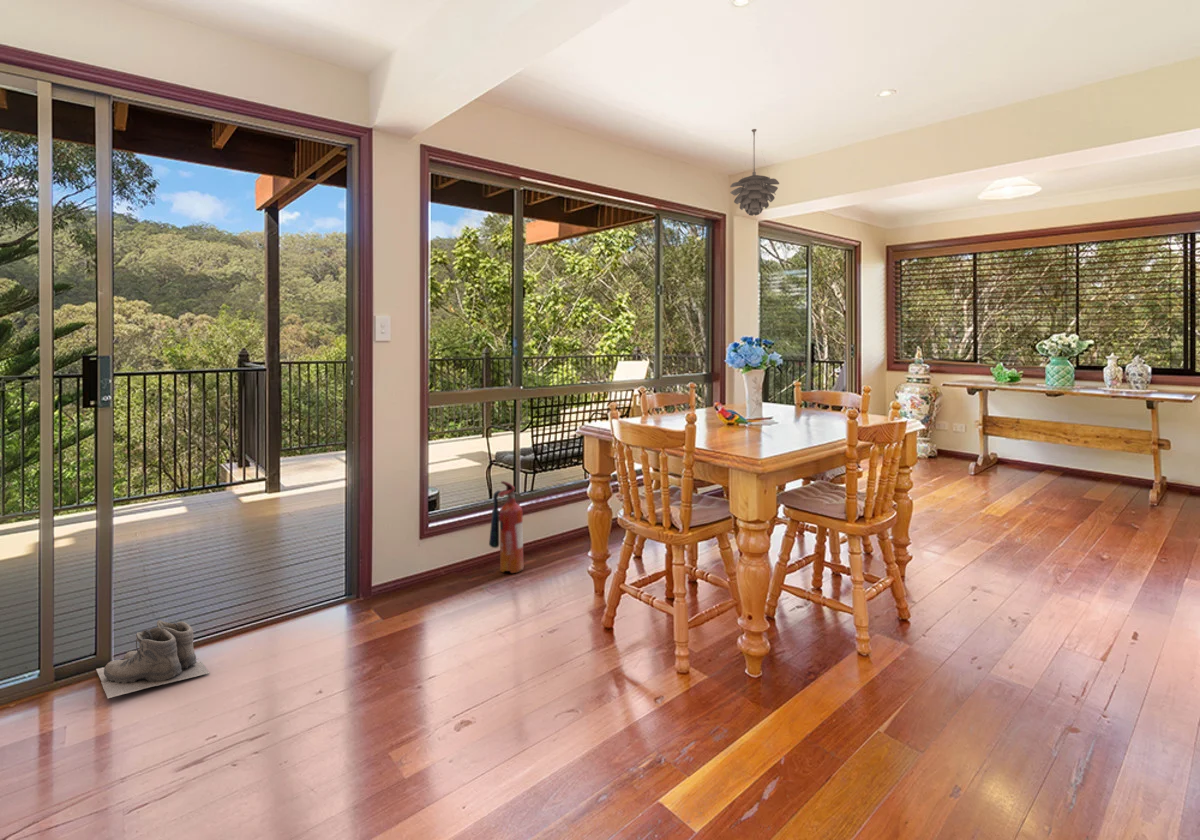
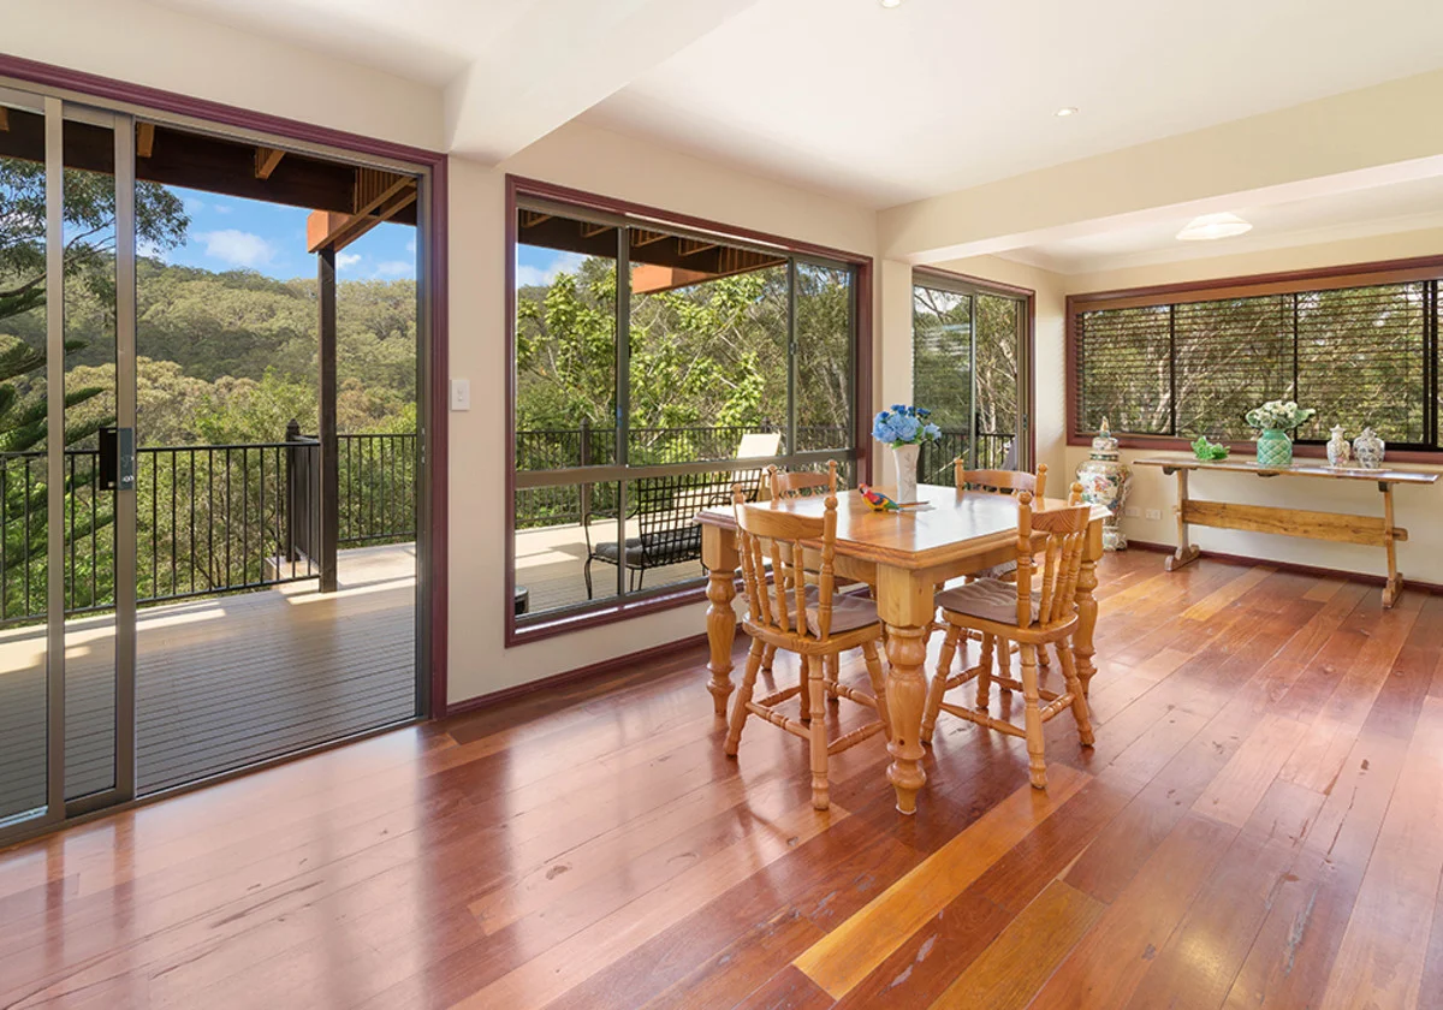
- boots (152, 646)
- fire extinguisher (504, 524)
- pendant light (754, 172)
